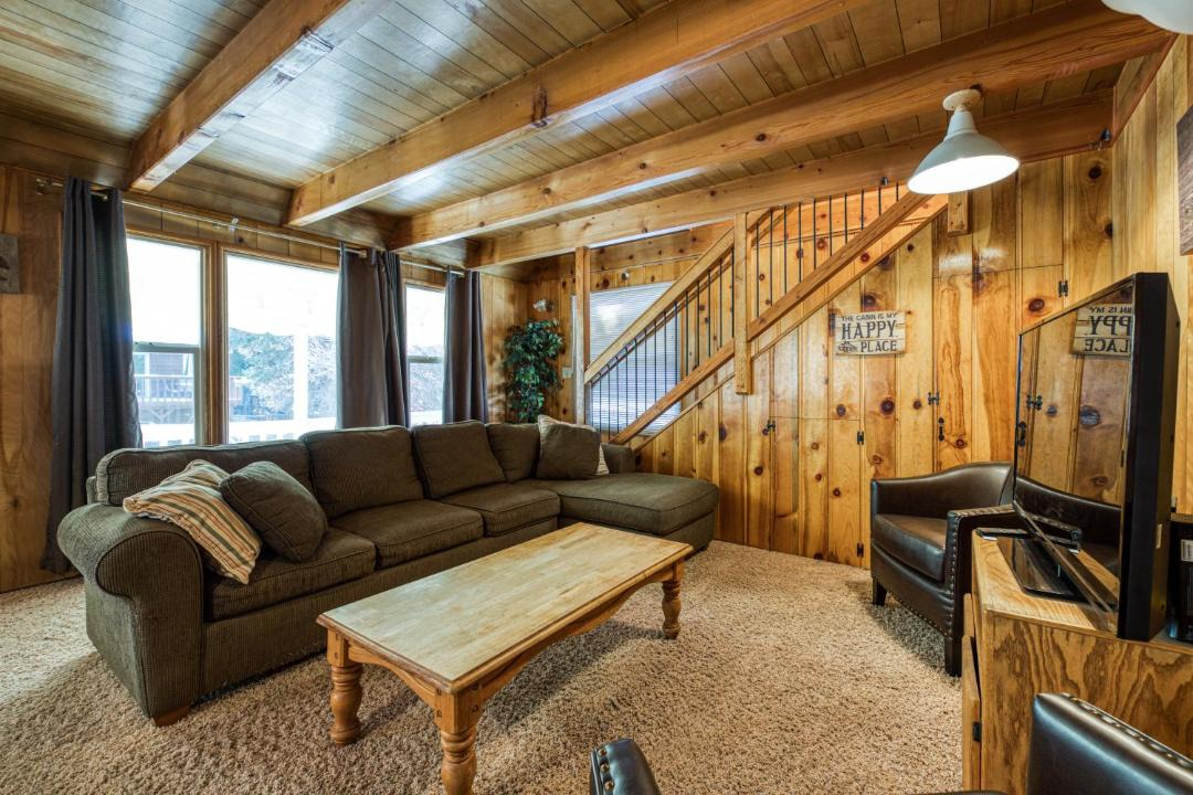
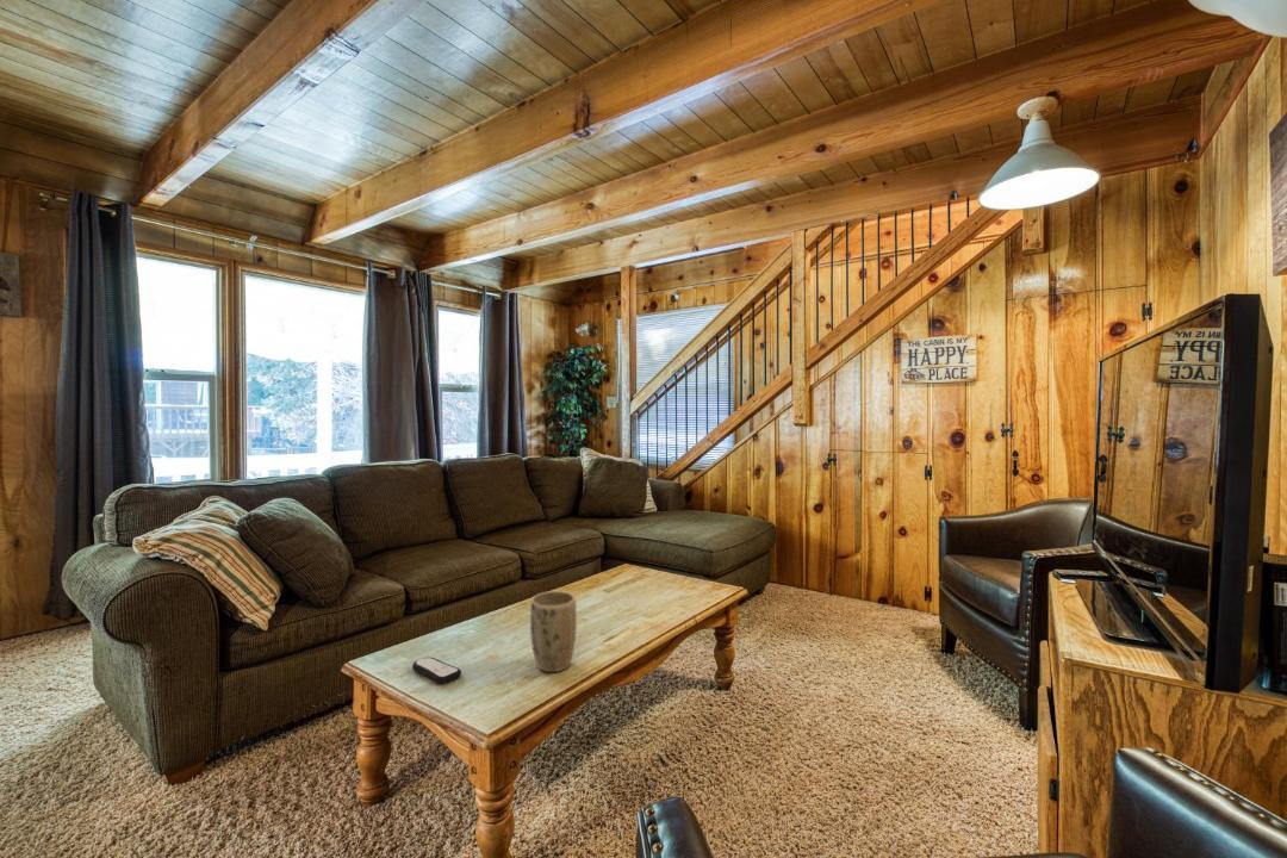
+ plant pot (553, 632)
+ remote control (435, 669)
